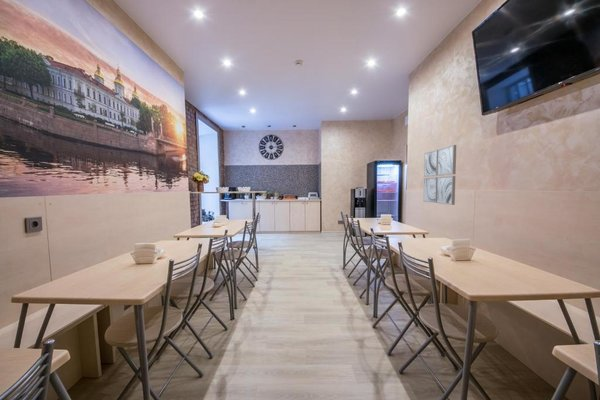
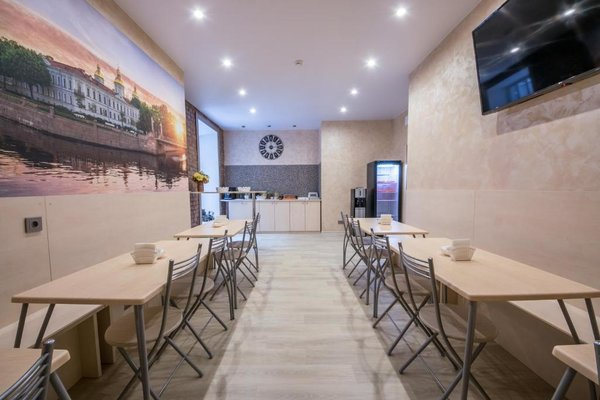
- wall art (438, 175)
